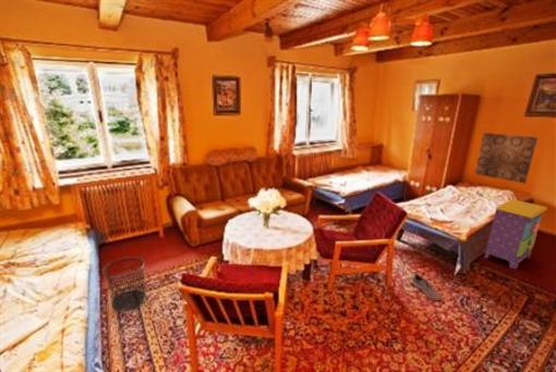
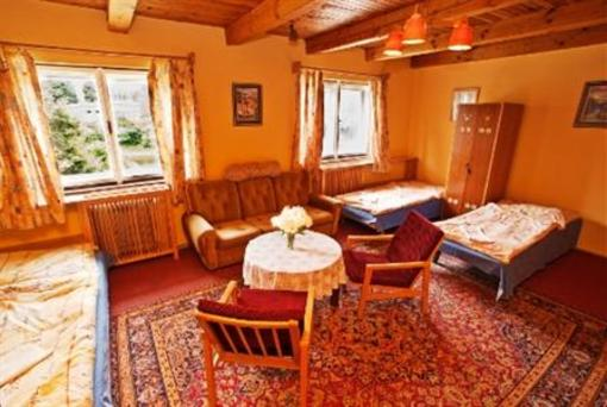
- shoe (426, 285)
- nightstand (515, 233)
- wall art (504, 157)
- waste bin (126, 283)
